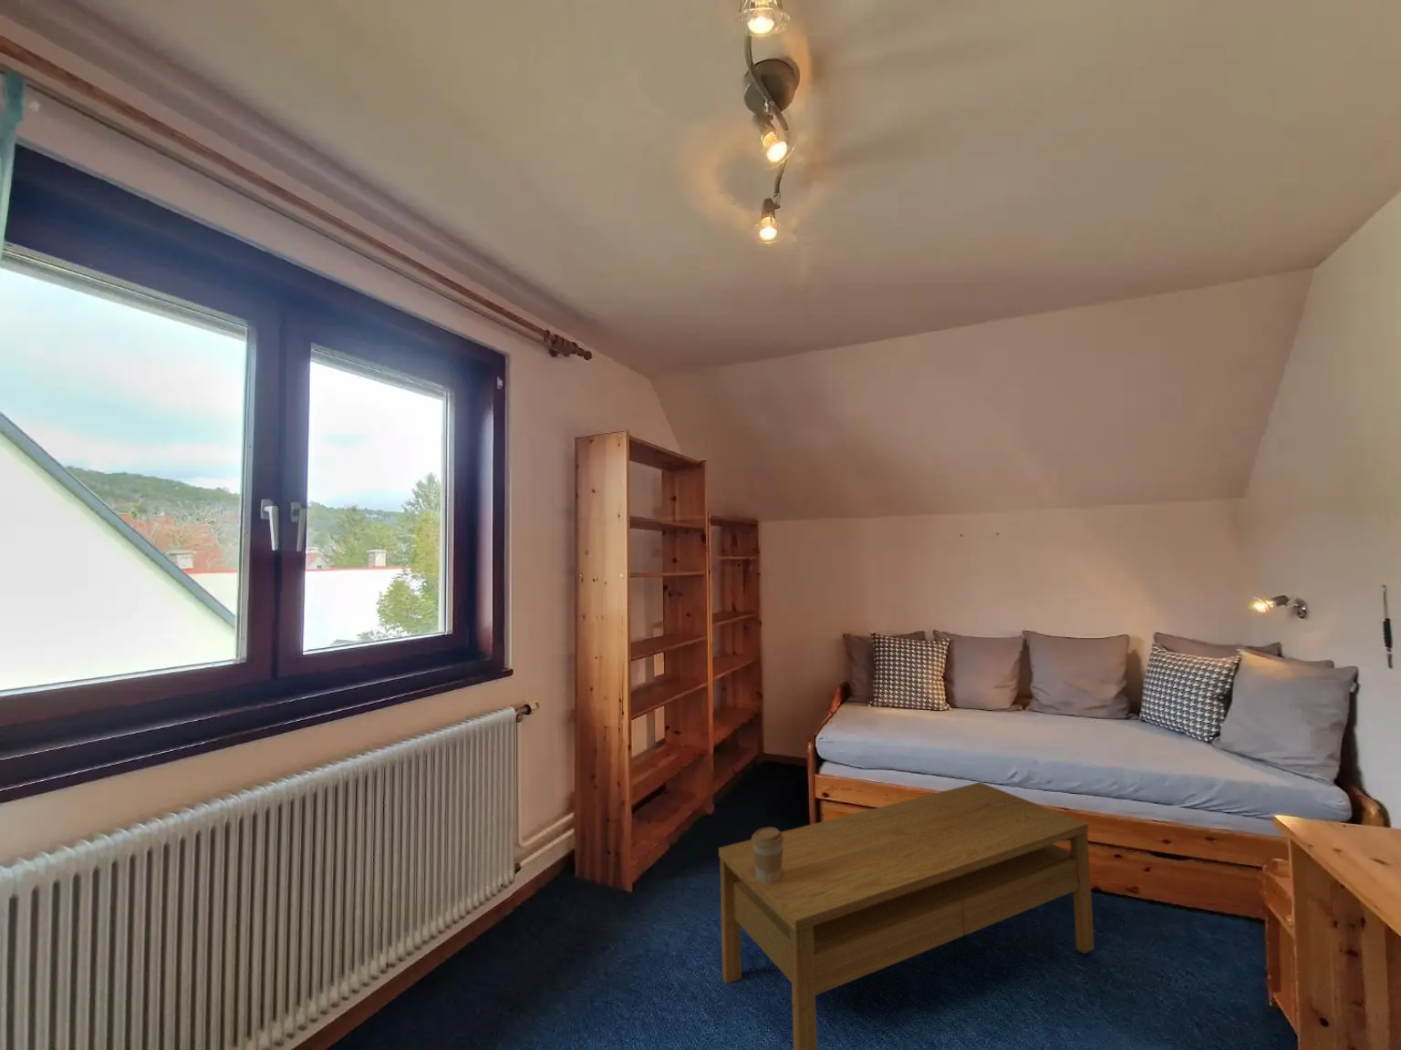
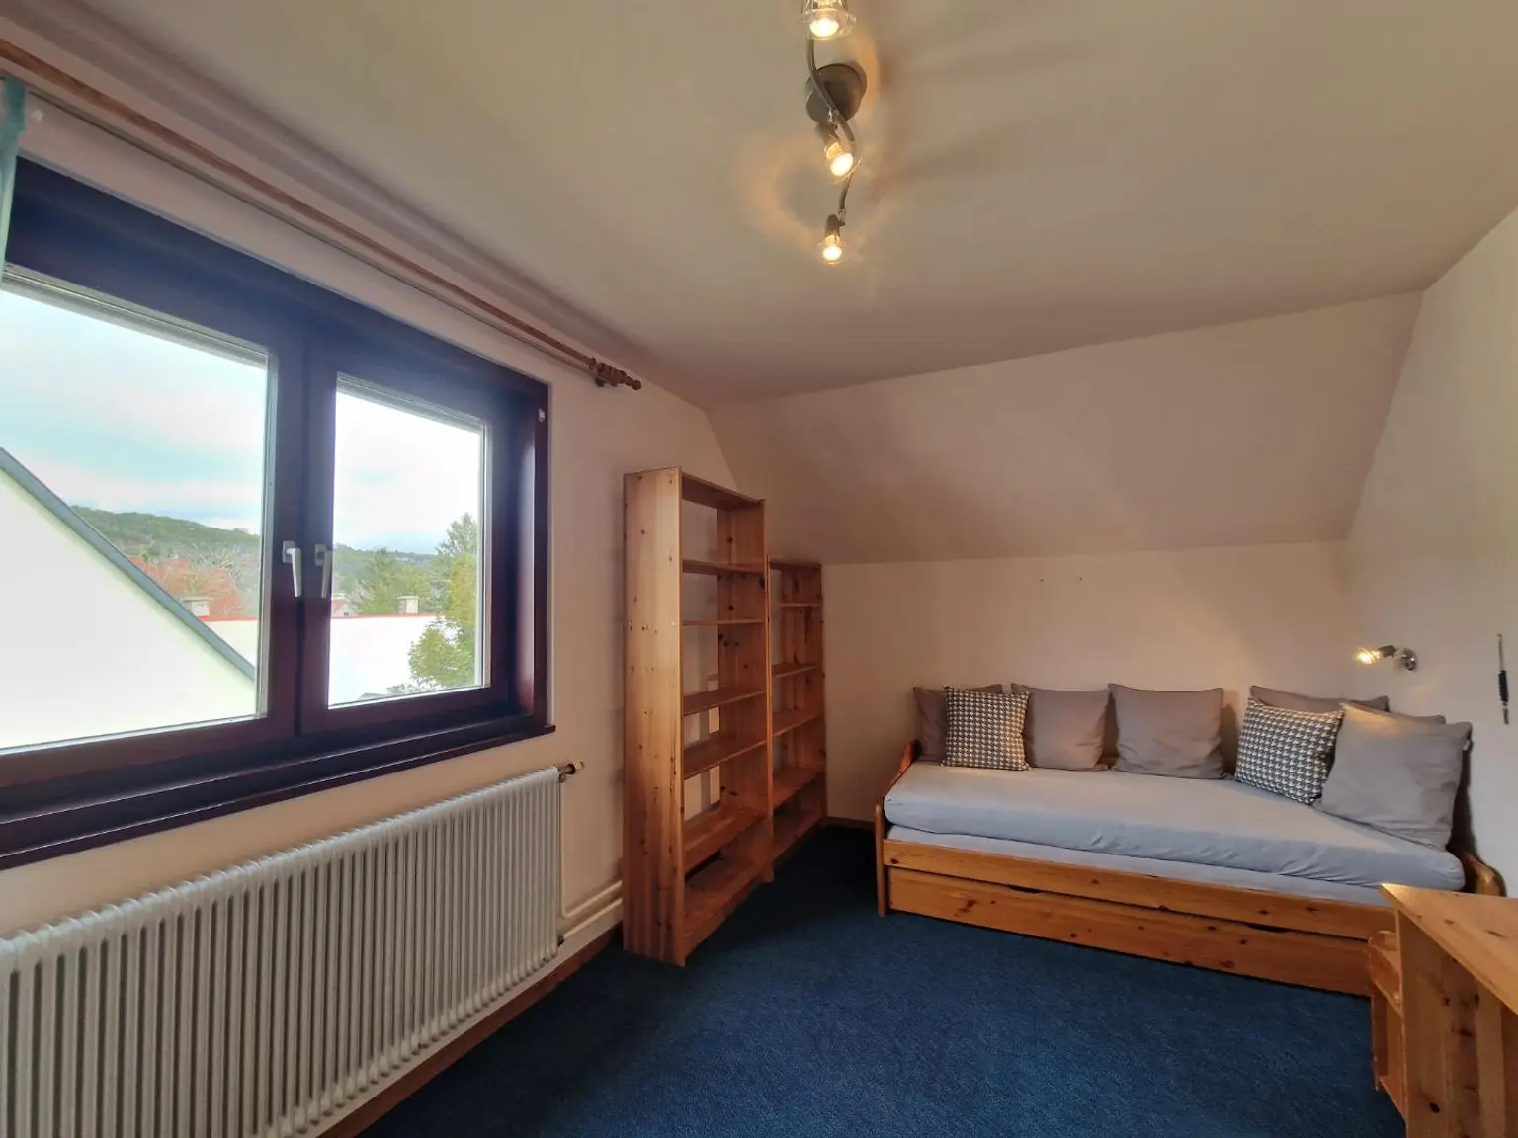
- coffee table (911, 900)
- coffee cup (767, 854)
